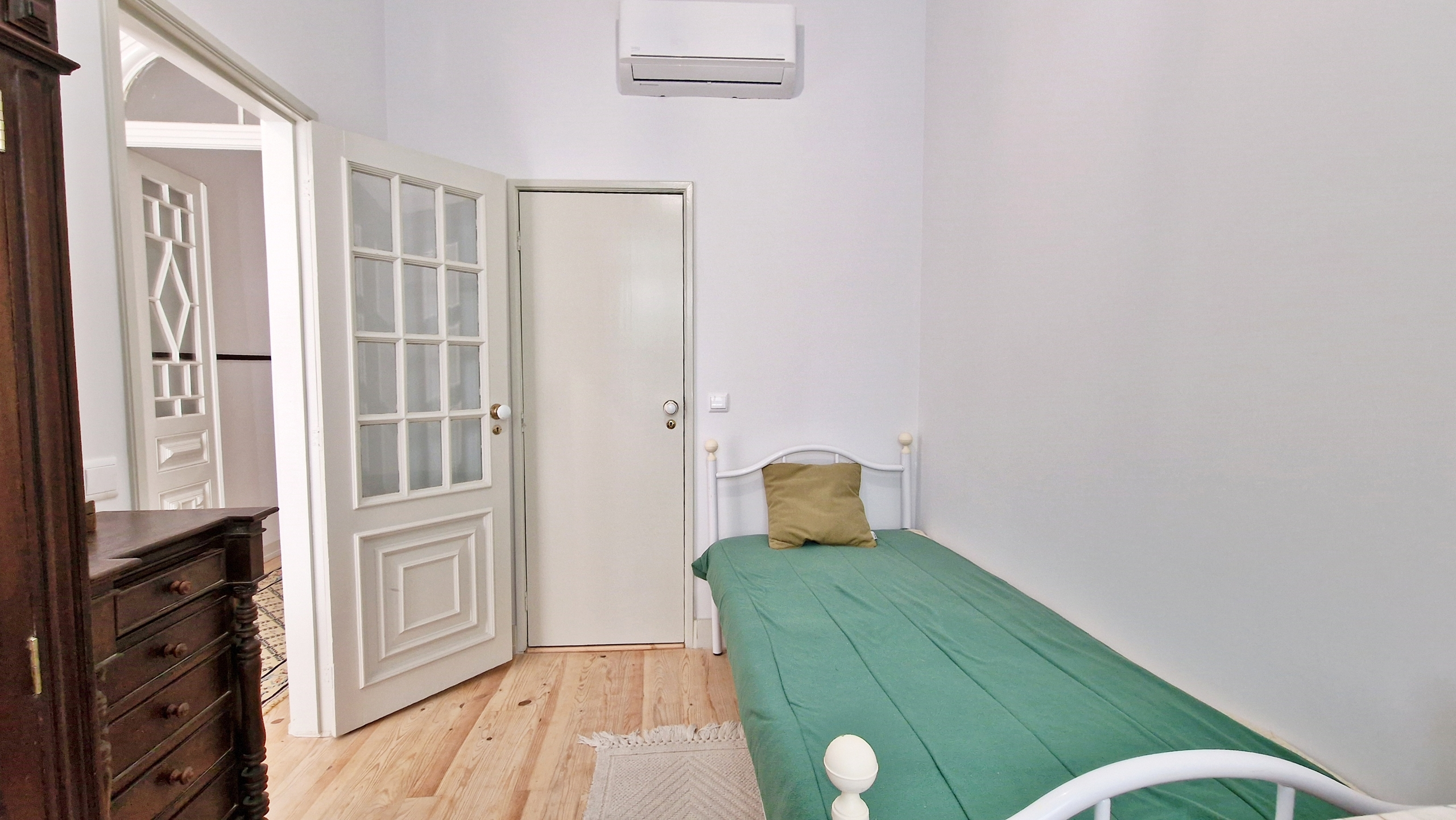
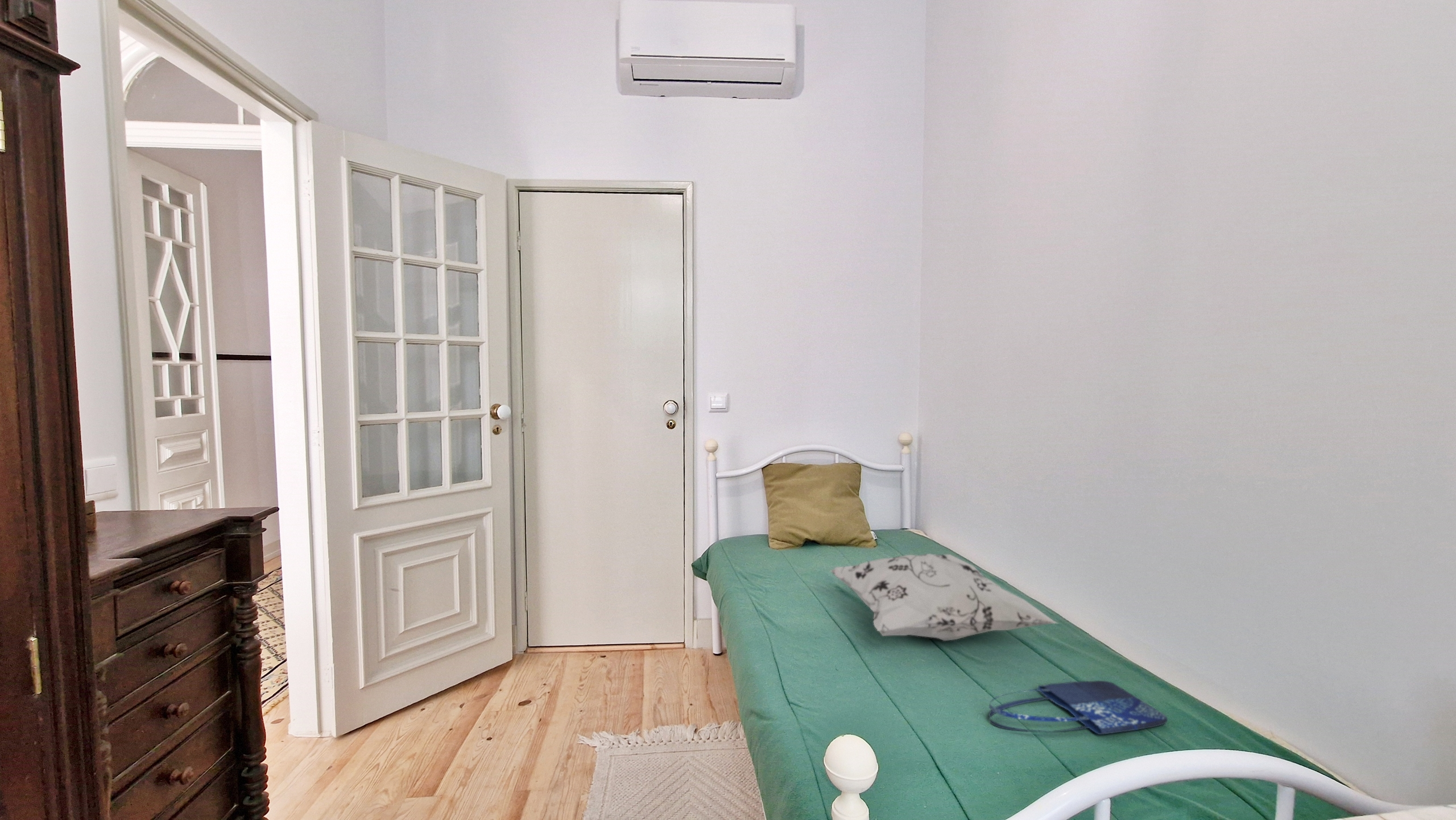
+ shopping bag (1067, 705)
+ decorative pillow (930, 594)
